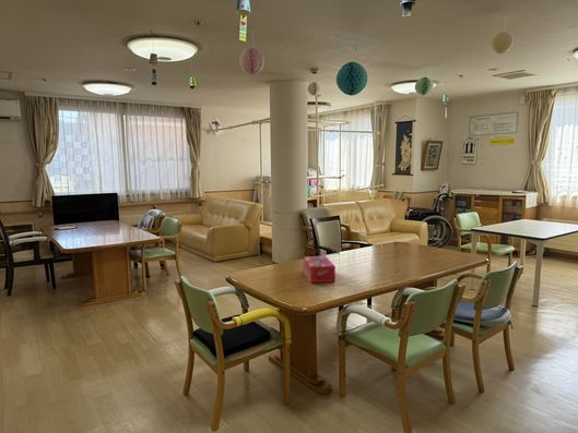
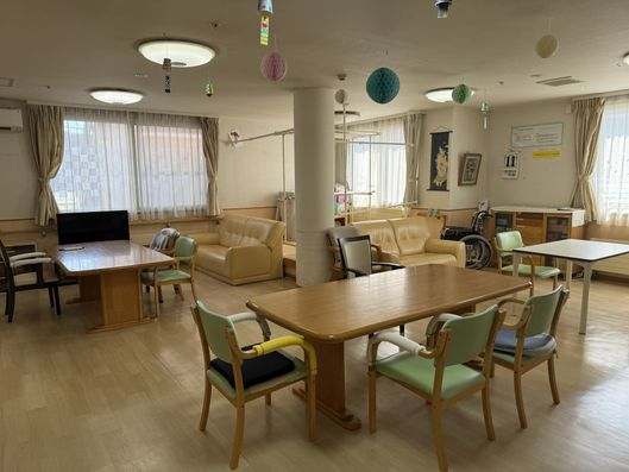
- tissue box (318, 268)
